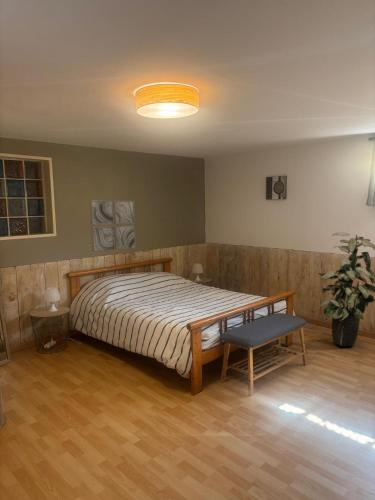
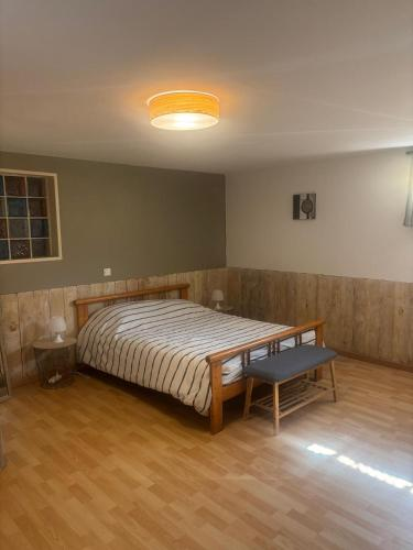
- indoor plant (346, 288)
- wall art (114, 224)
